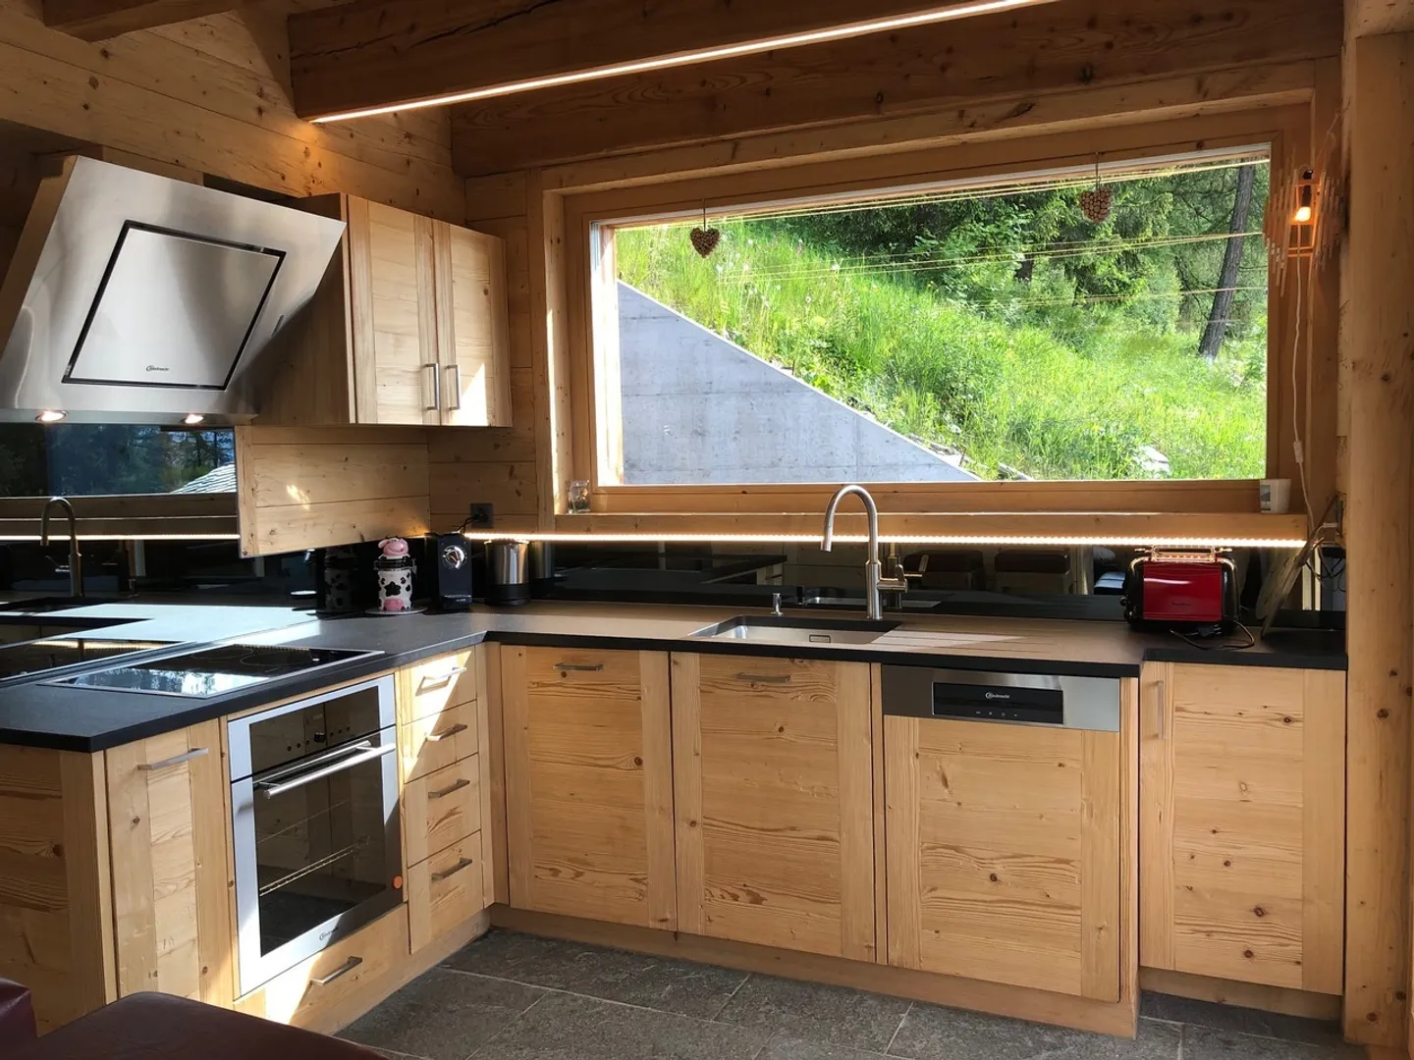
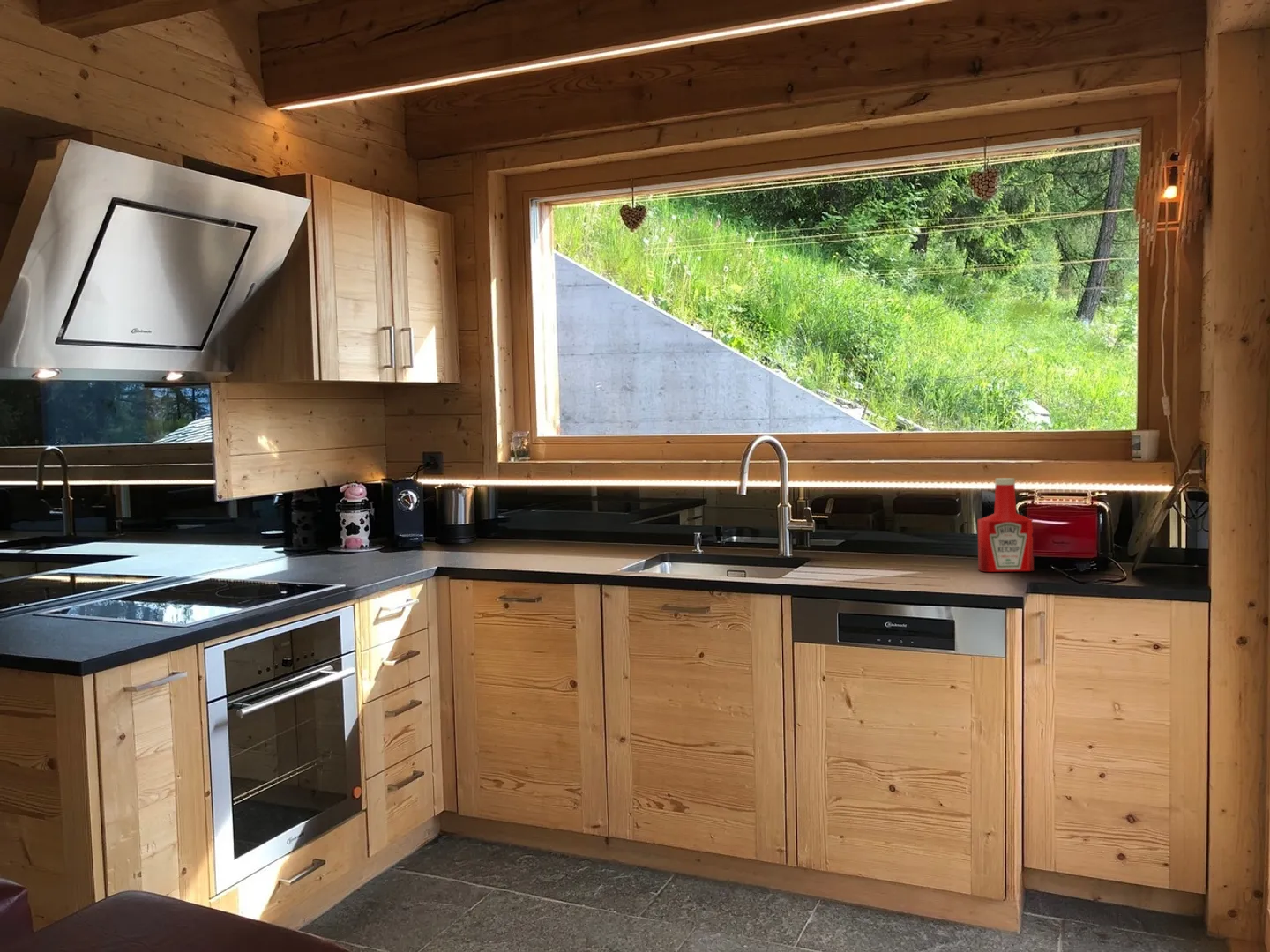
+ soap bottle (1005, 524)
